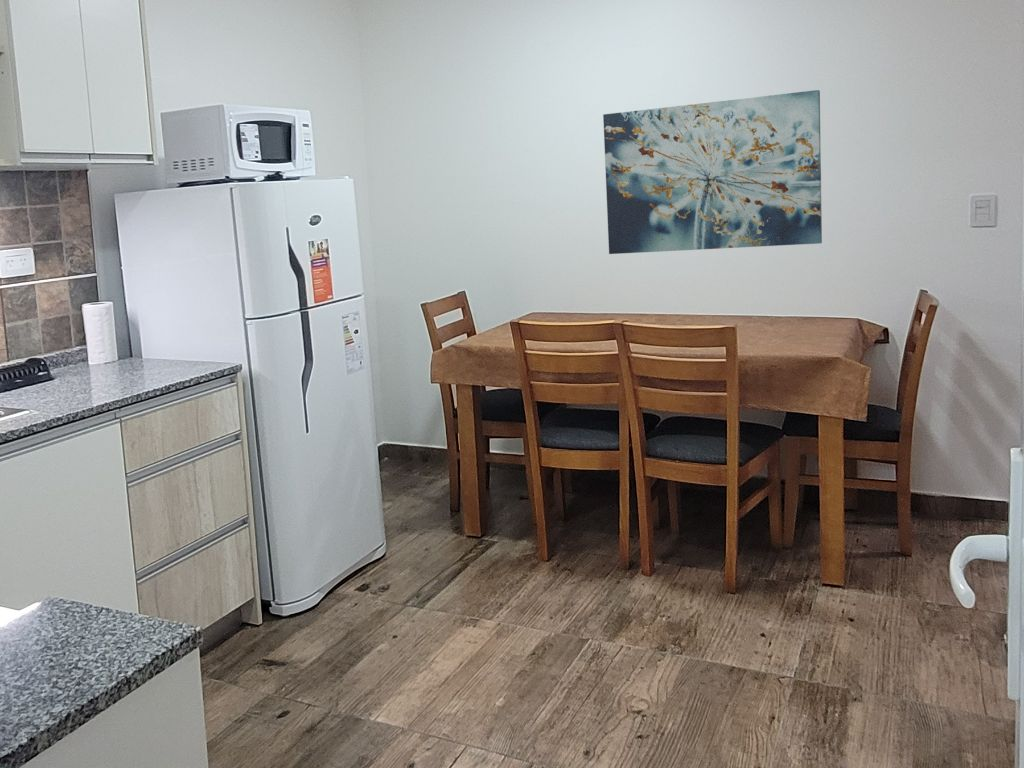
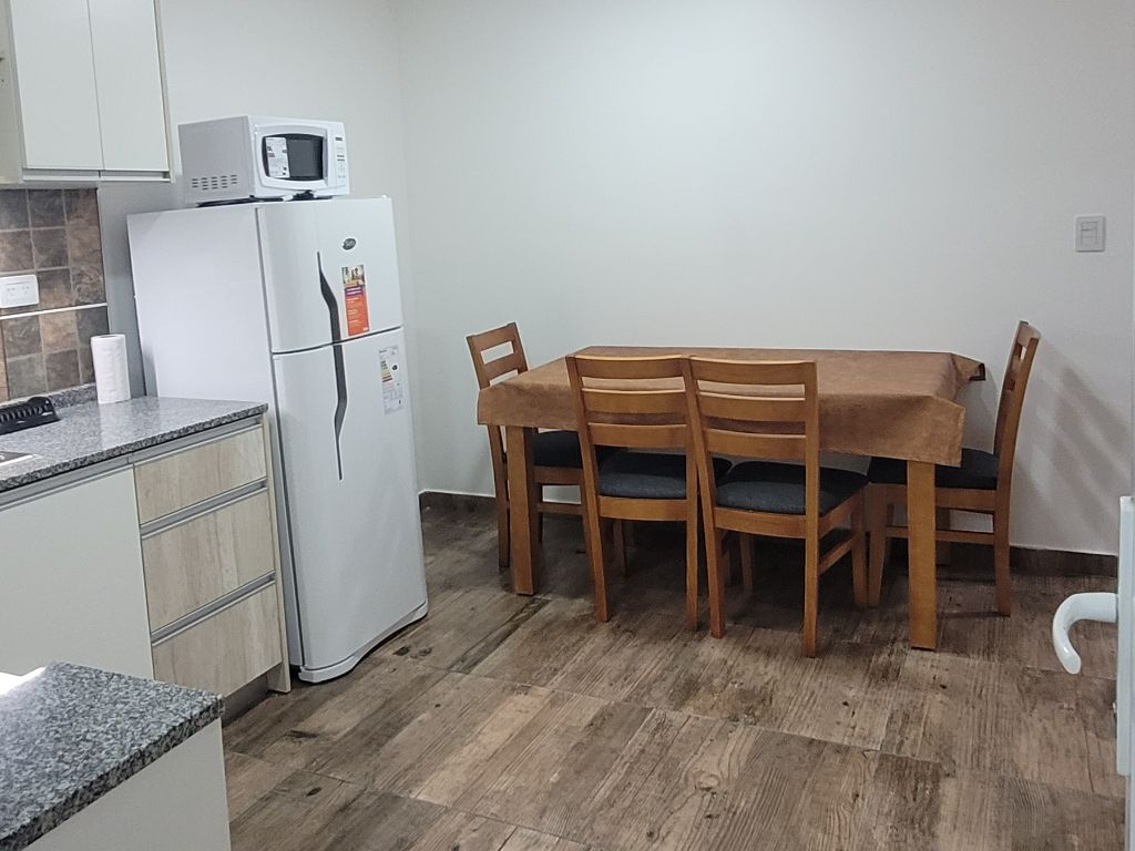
- wall art (708, 176)
